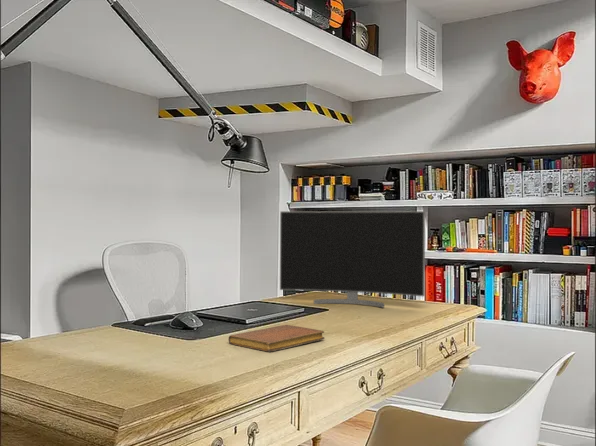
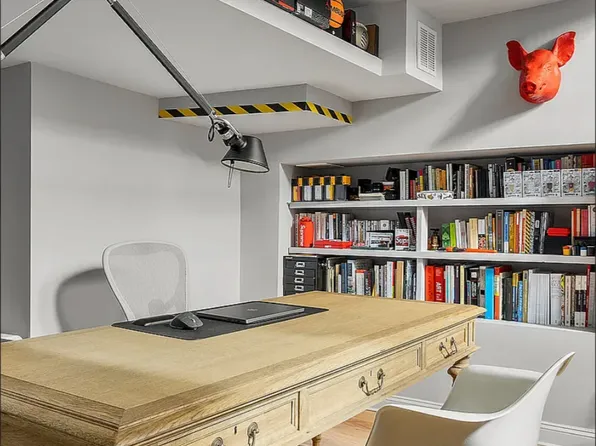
- notebook (277, 337)
- monitor (350, 257)
